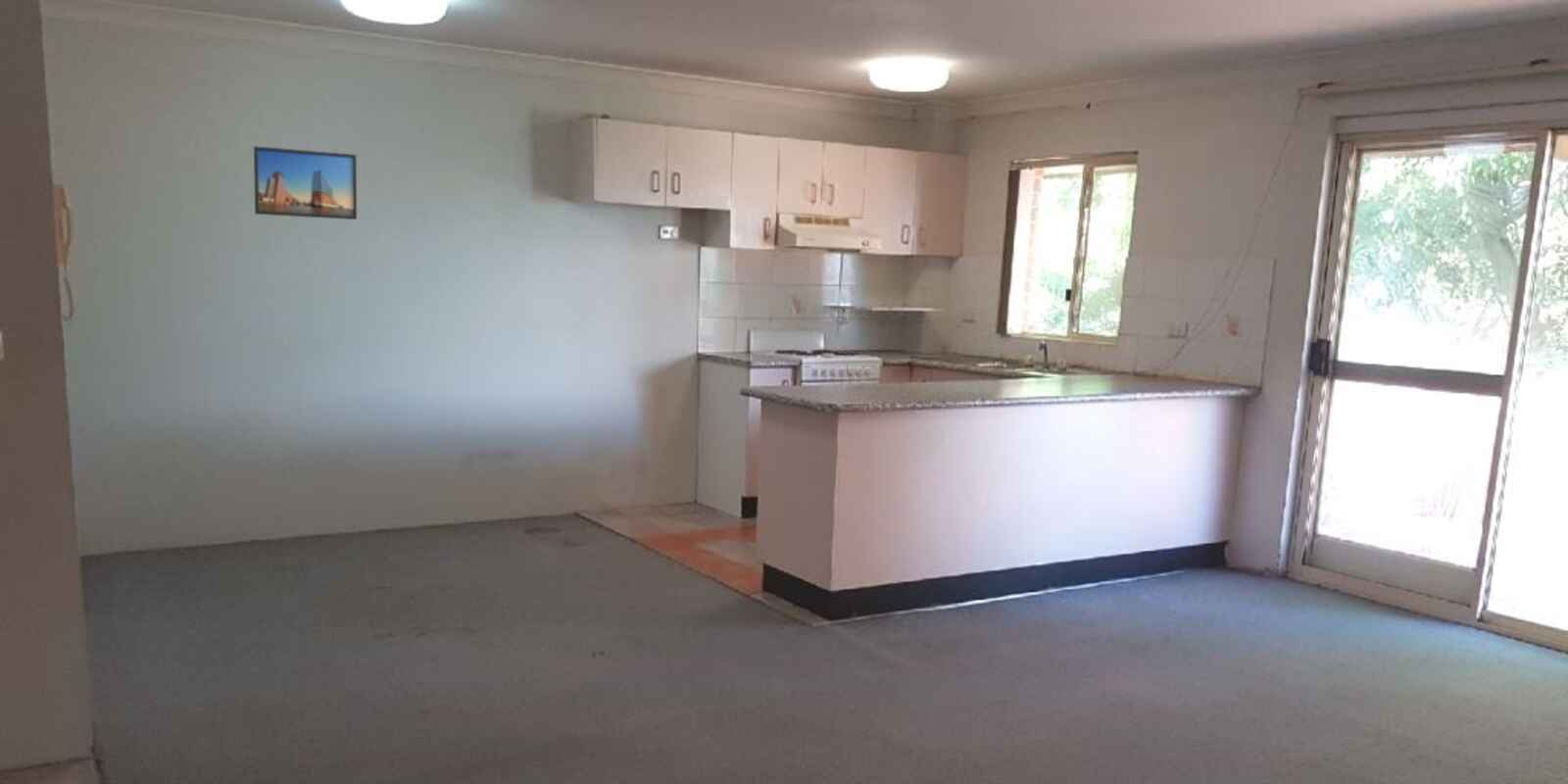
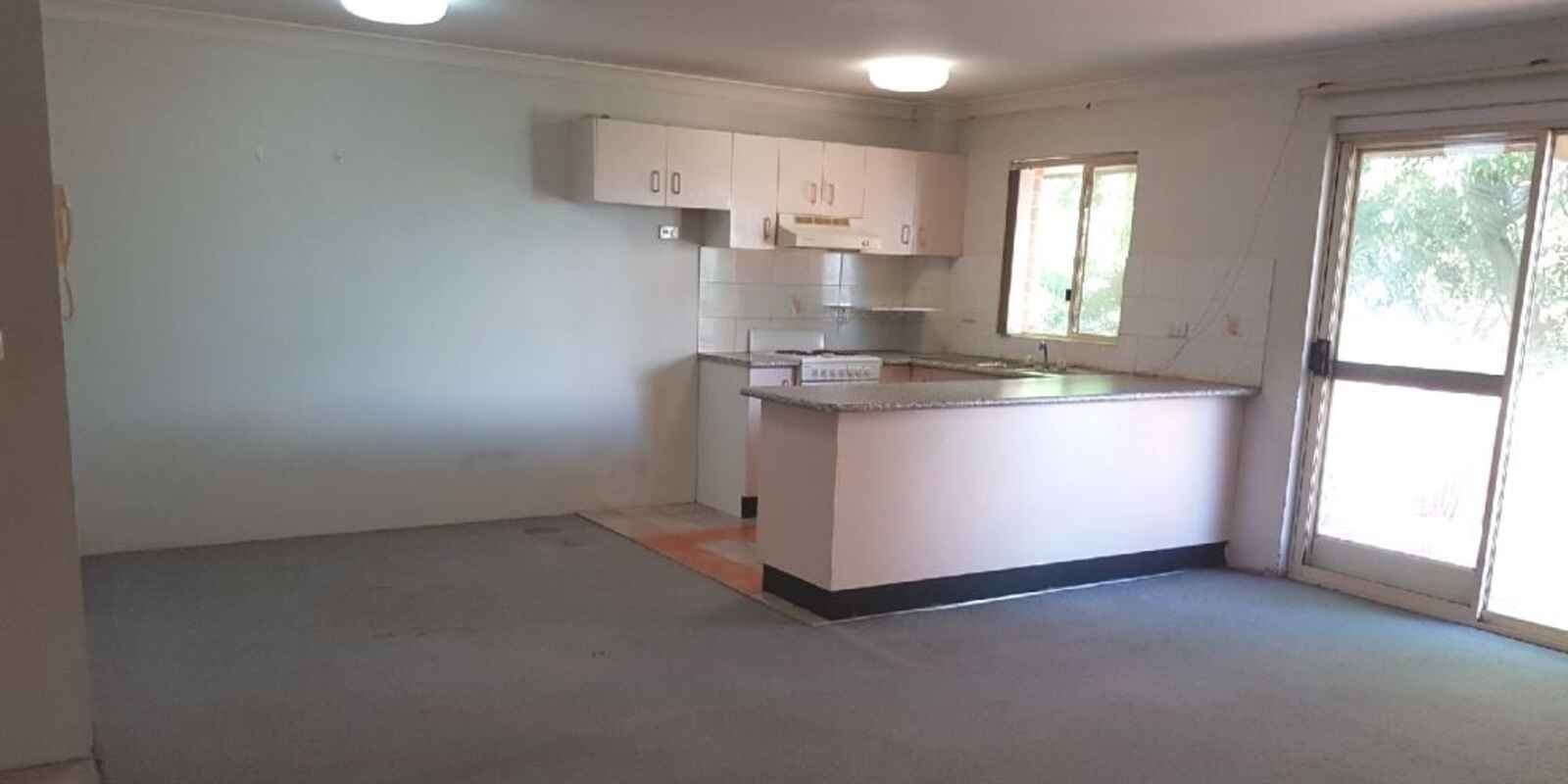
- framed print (306, 183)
